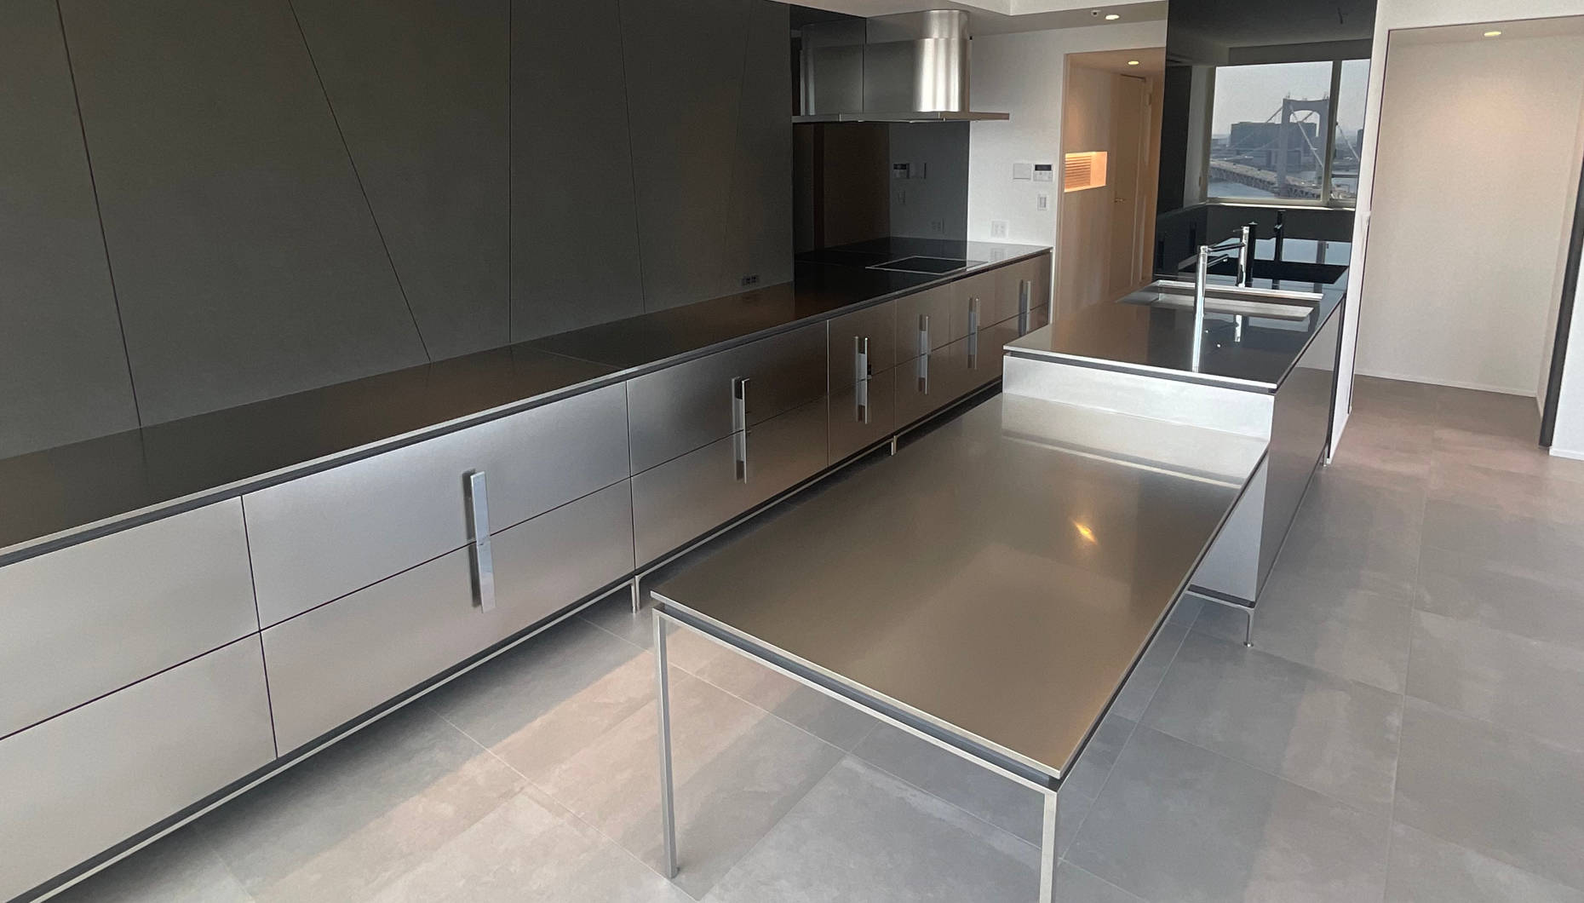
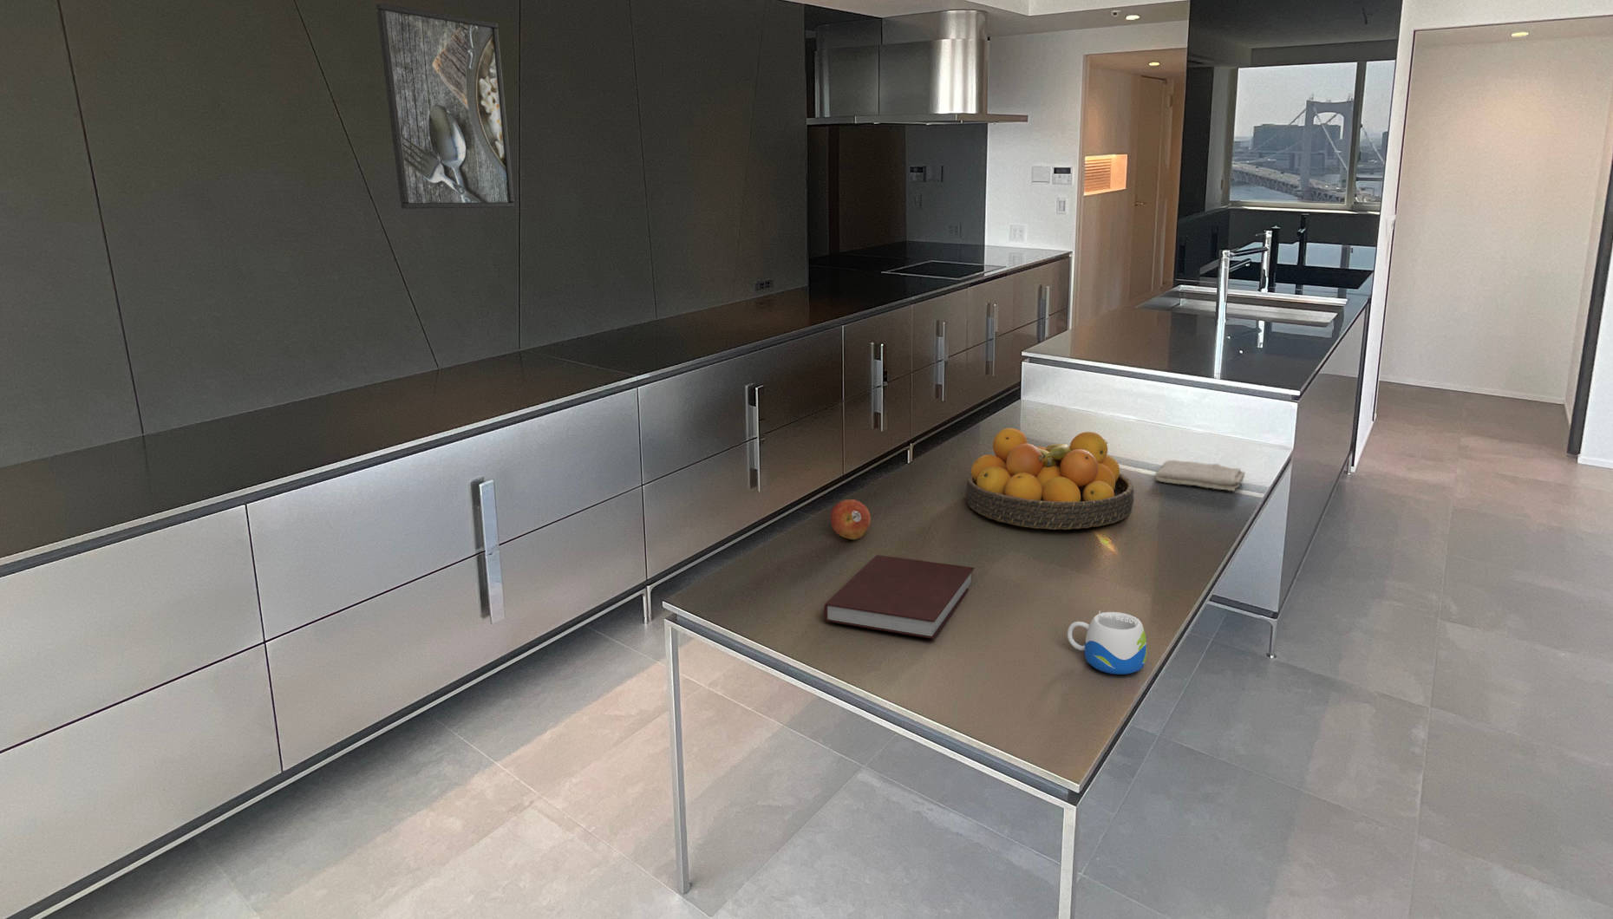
+ mug (1106, 637)
+ fruit (851, 519)
+ notebook (902, 593)
+ fruit bowl (1049, 469)
+ washcloth (1200, 474)
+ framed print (450, 113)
